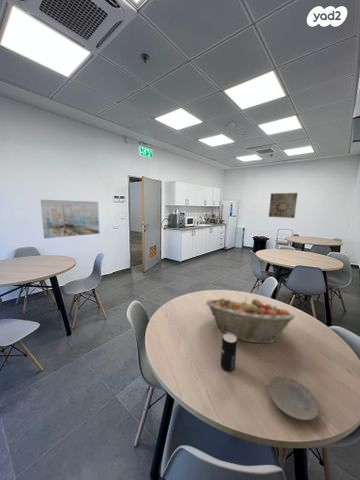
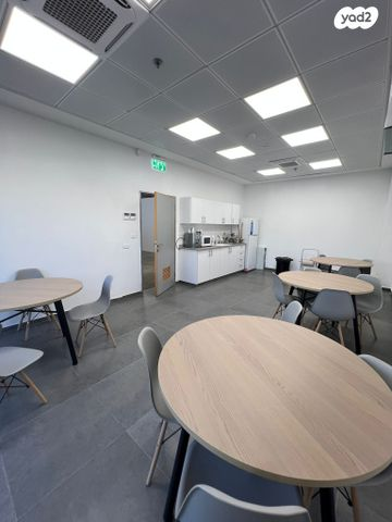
- beverage can (228, 352)
- wall art (73, 218)
- wall art (282, 205)
- fruit basket (246, 314)
- plate (292, 398)
